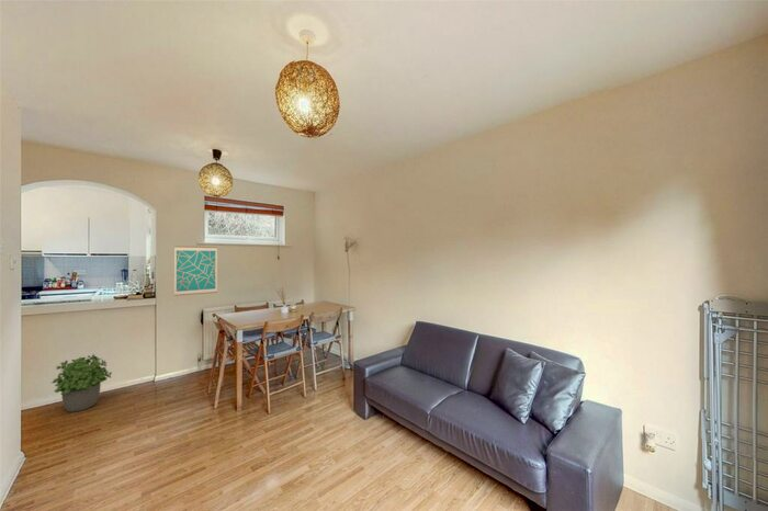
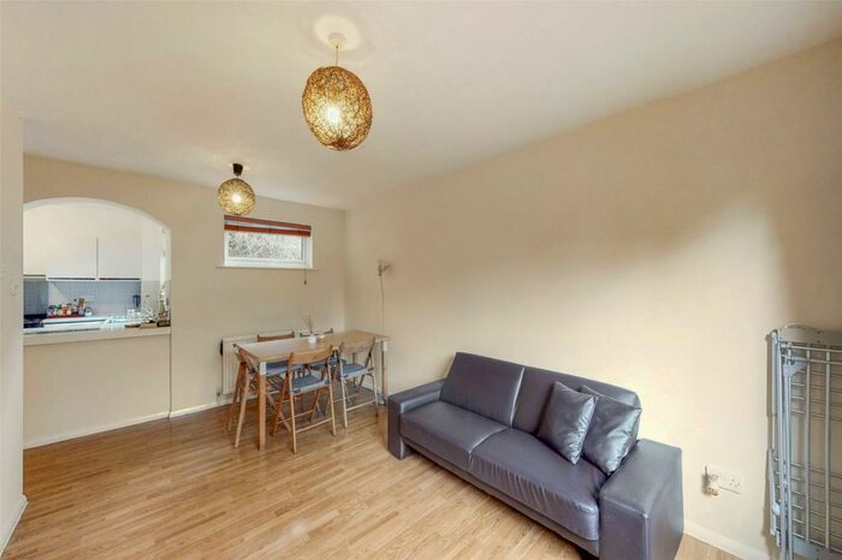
- wall art (196, 270)
- potted plant (82, 382)
